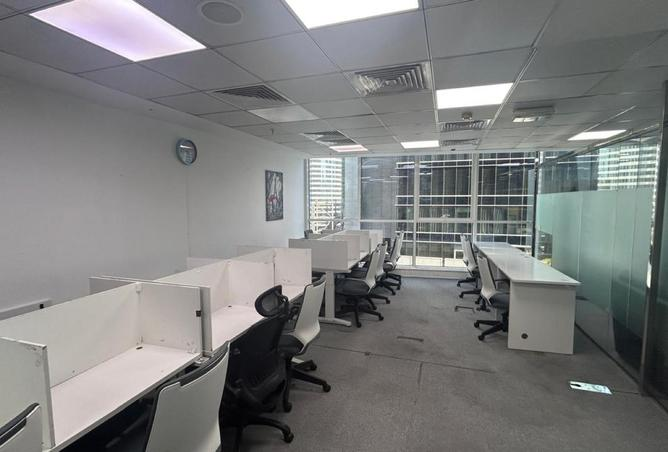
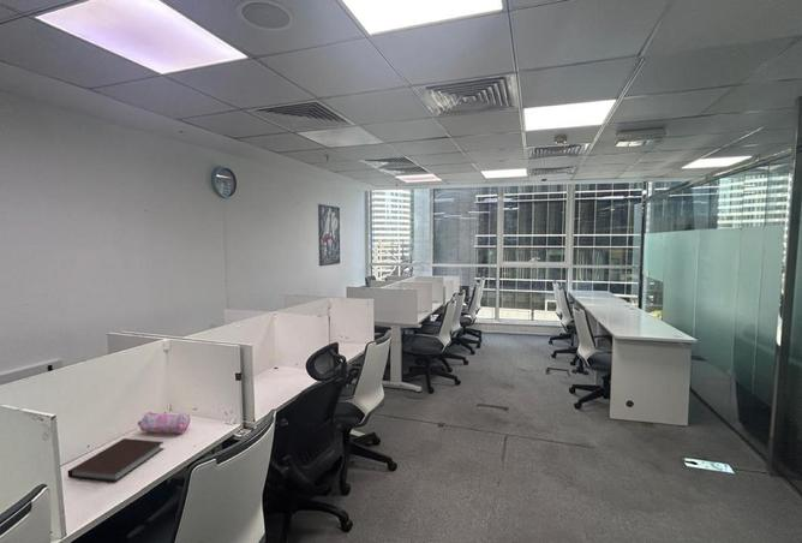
+ notebook (119, 458)
+ pencil case (164, 422)
